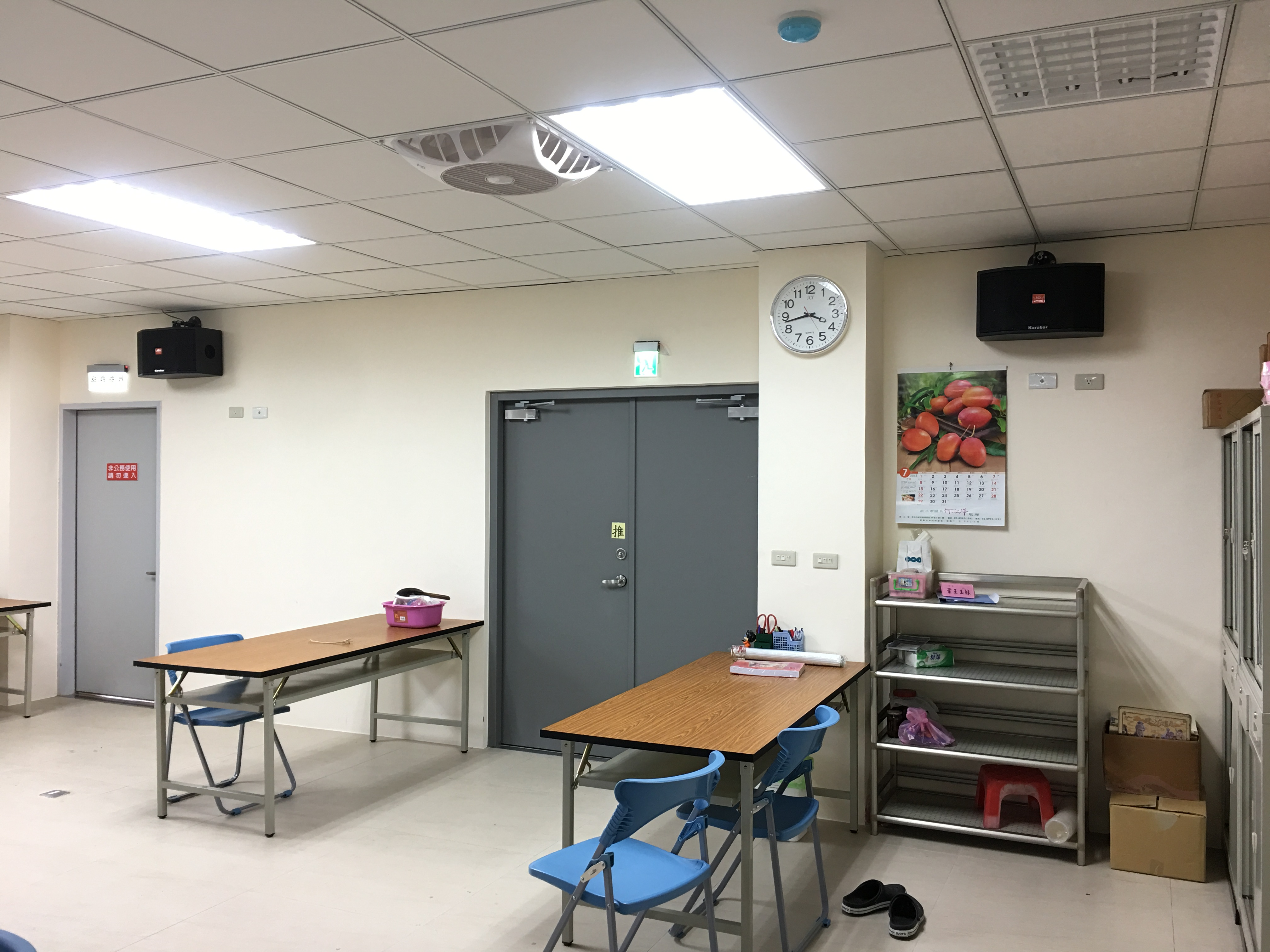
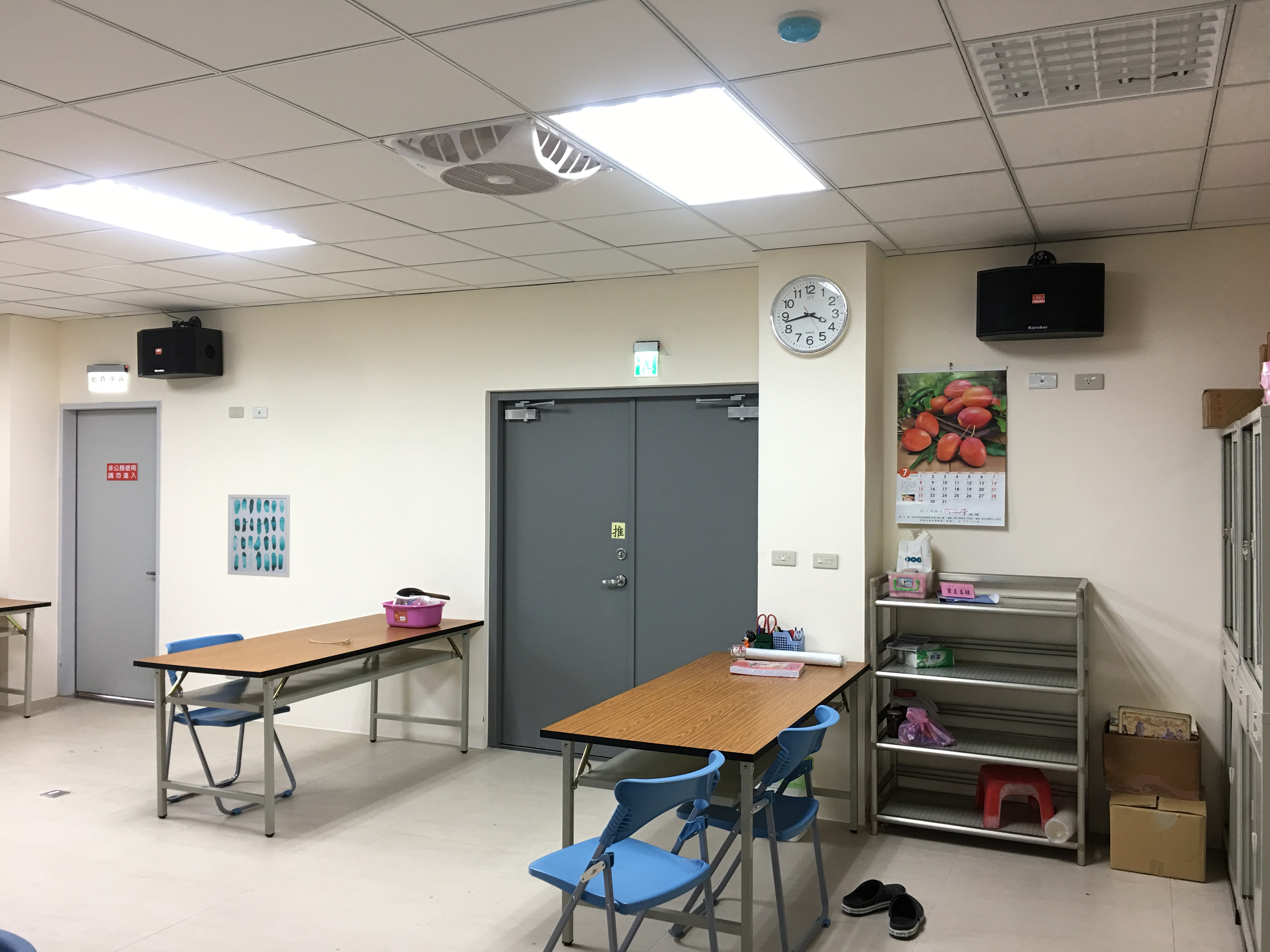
+ wall art (258, 535)
